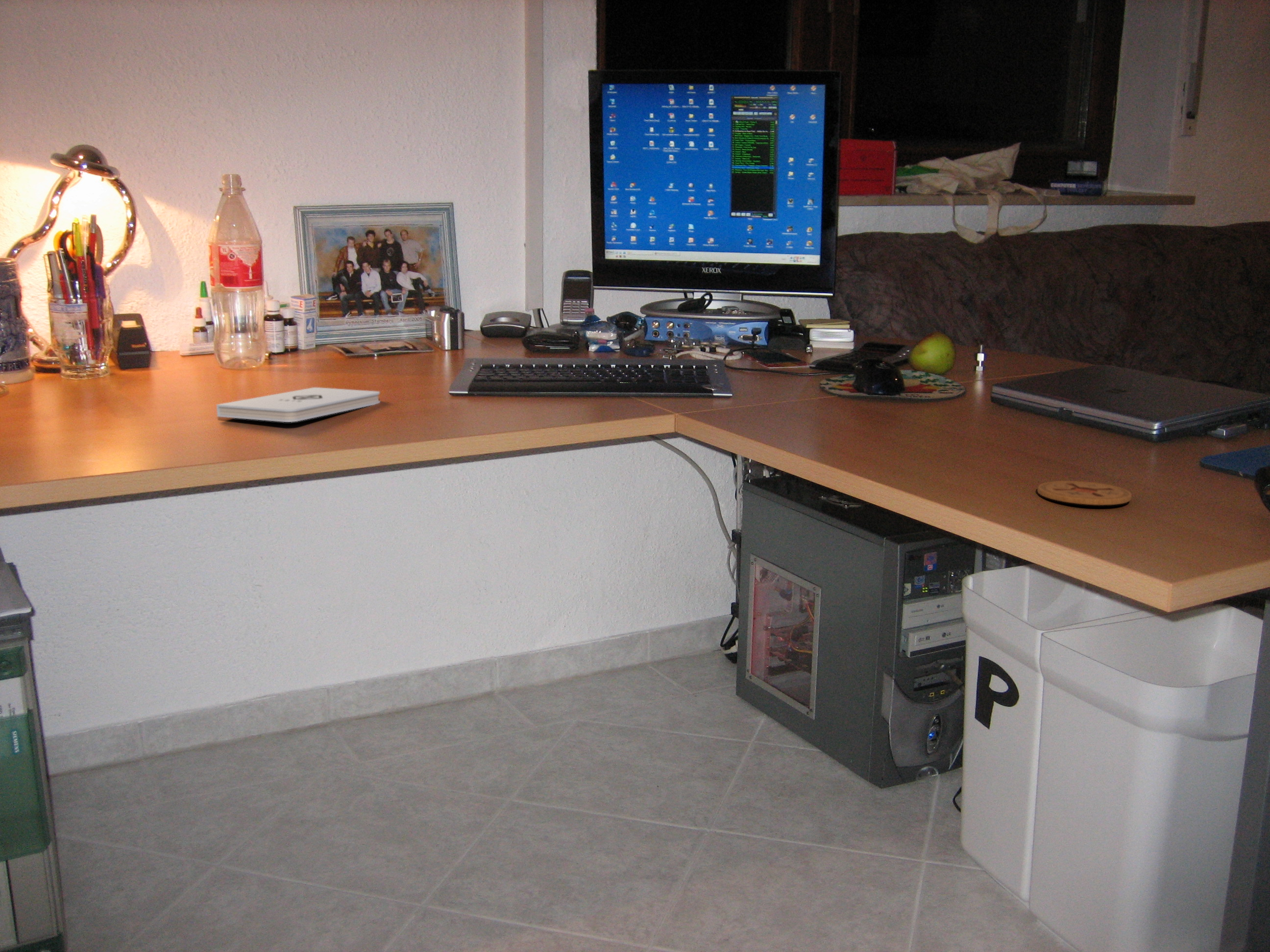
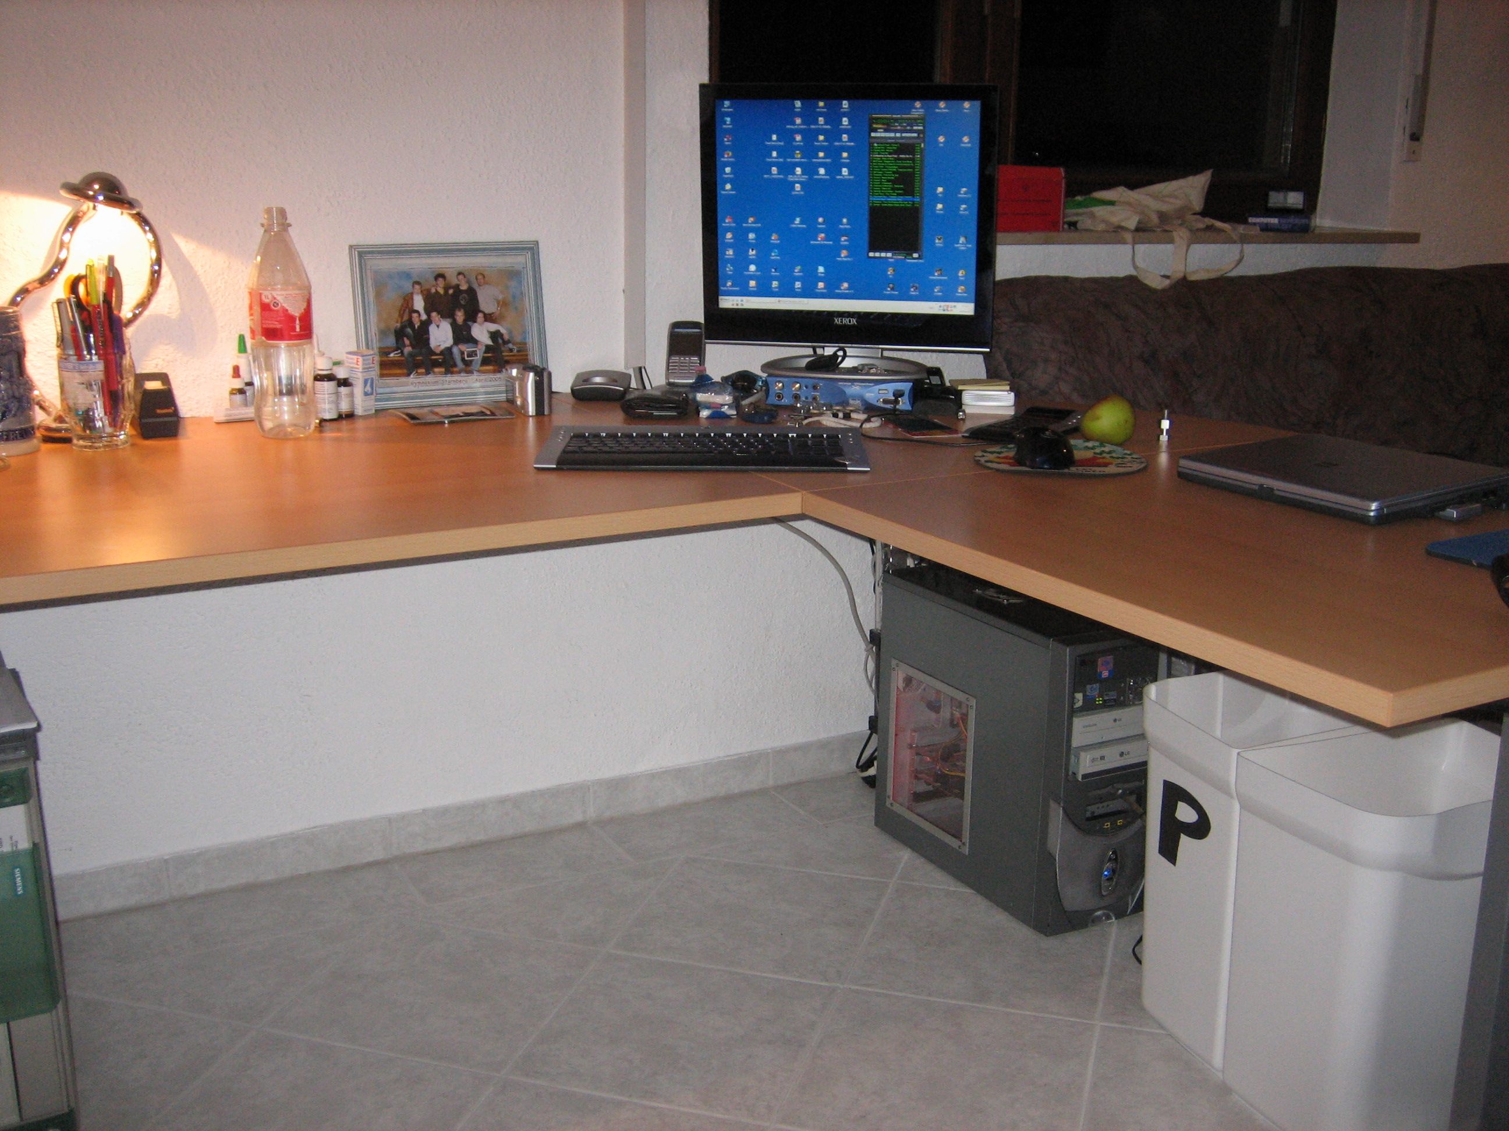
- notepad (304, 404)
- coaster (1084, 492)
